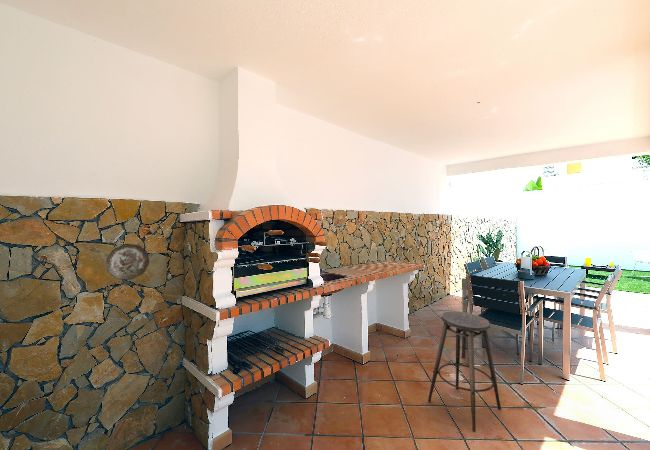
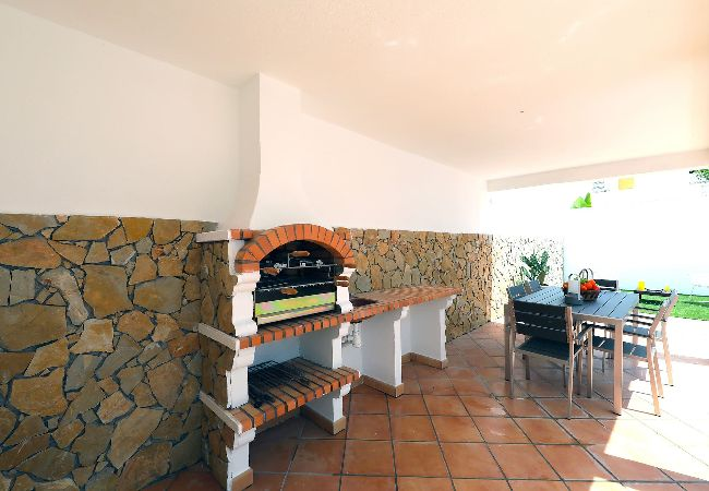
- decorative plate (128, 261)
- stool (463, 364)
